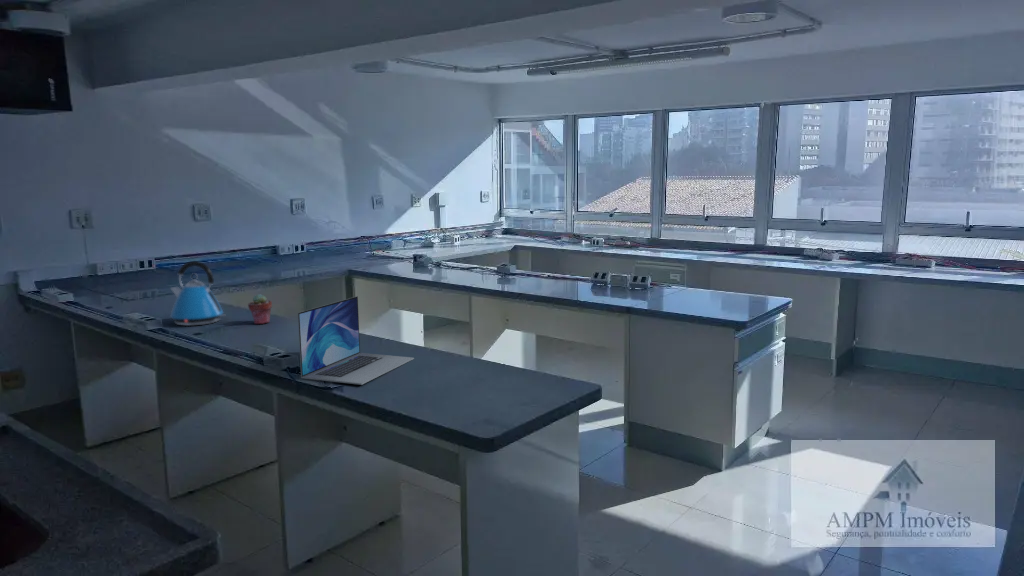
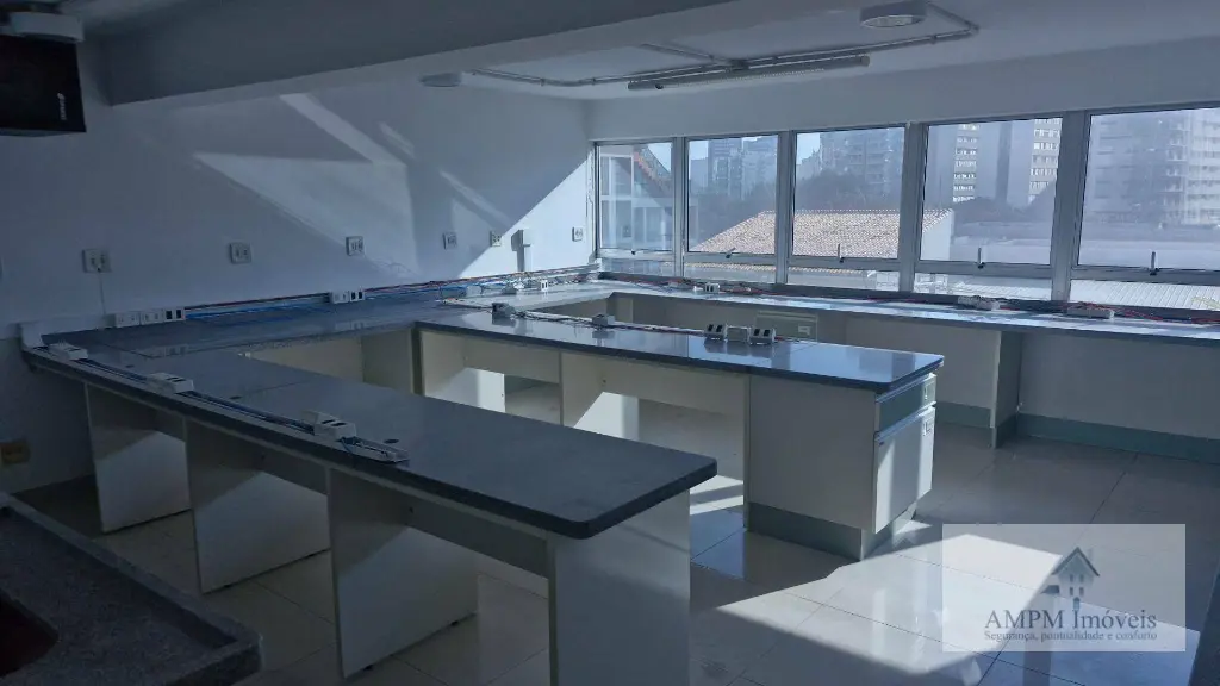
- kettle (197, 291)
- laptop (358, 337)
- potted succulent (260, 308)
